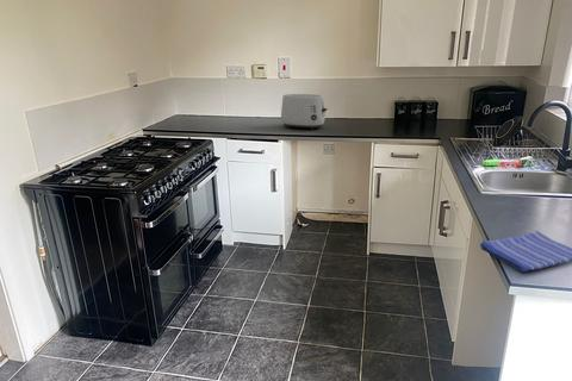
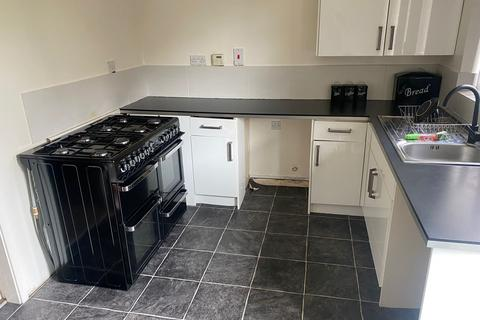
- toaster (303, 111)
- dish towel (530, 249)
